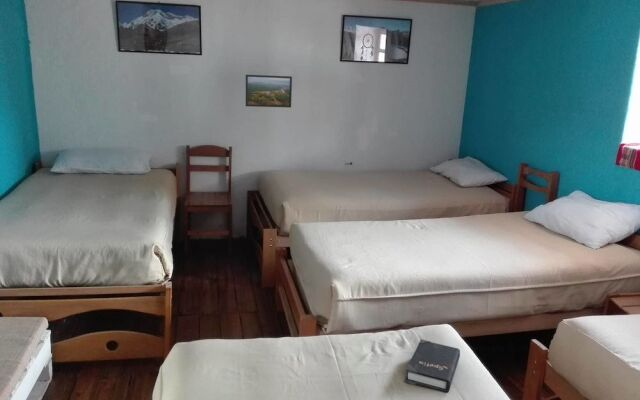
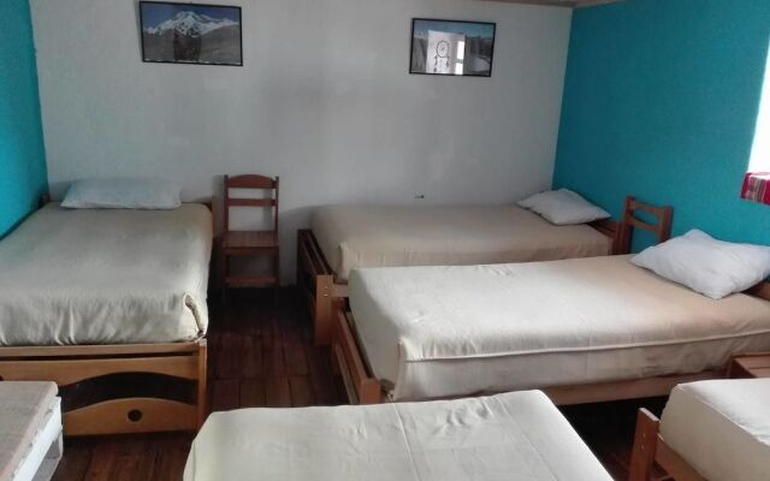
- hardback book (433, 364)
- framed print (268, 91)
